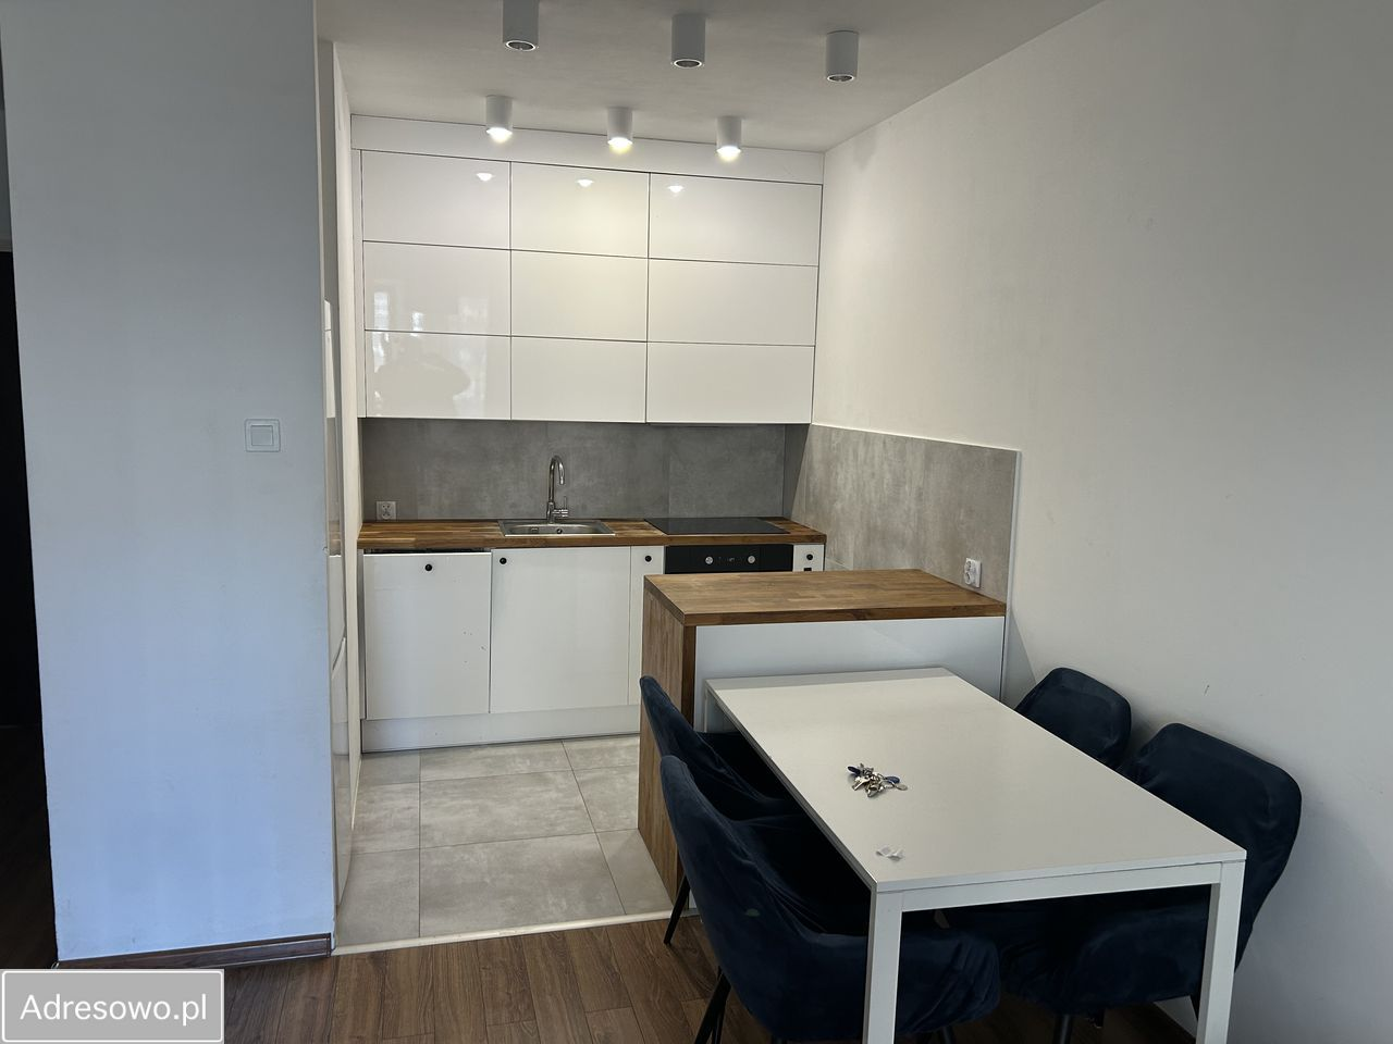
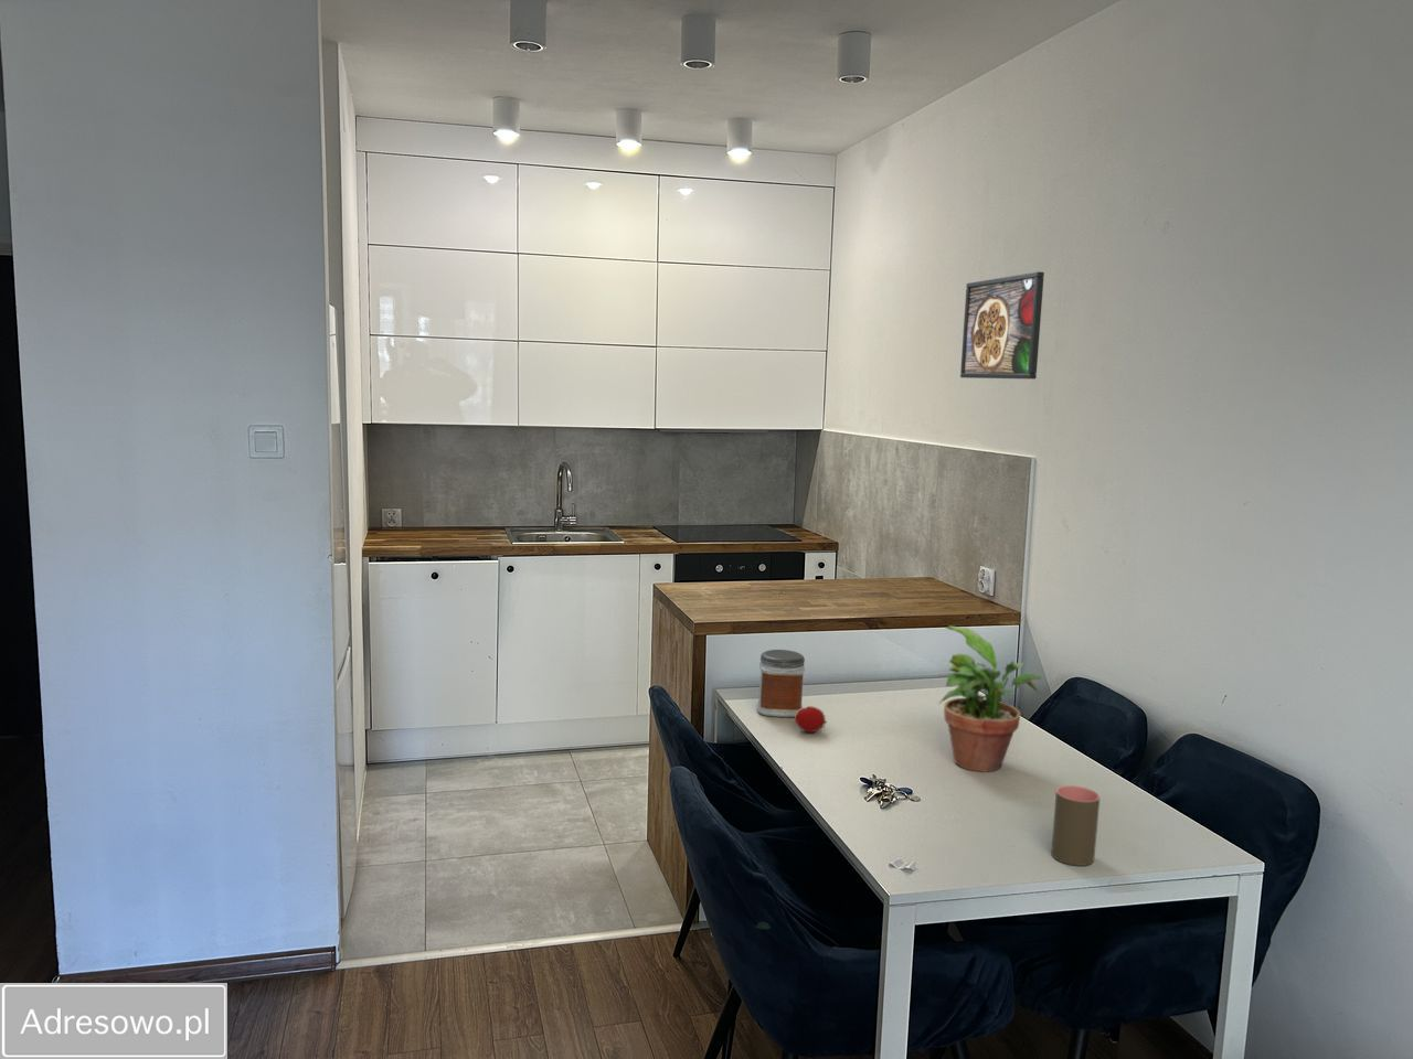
+ cup (1075, 825)
+ jar (780, 682)
+ potted plant (995, 702)
+ fruit (809, 720)
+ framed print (999, 328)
